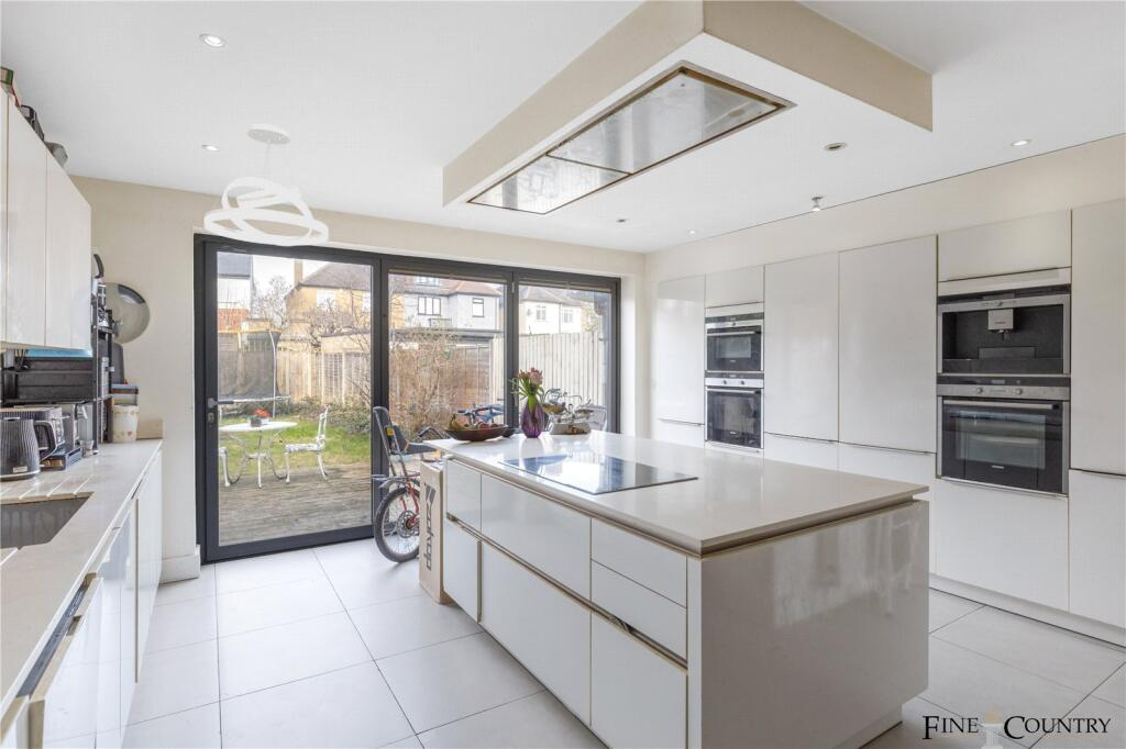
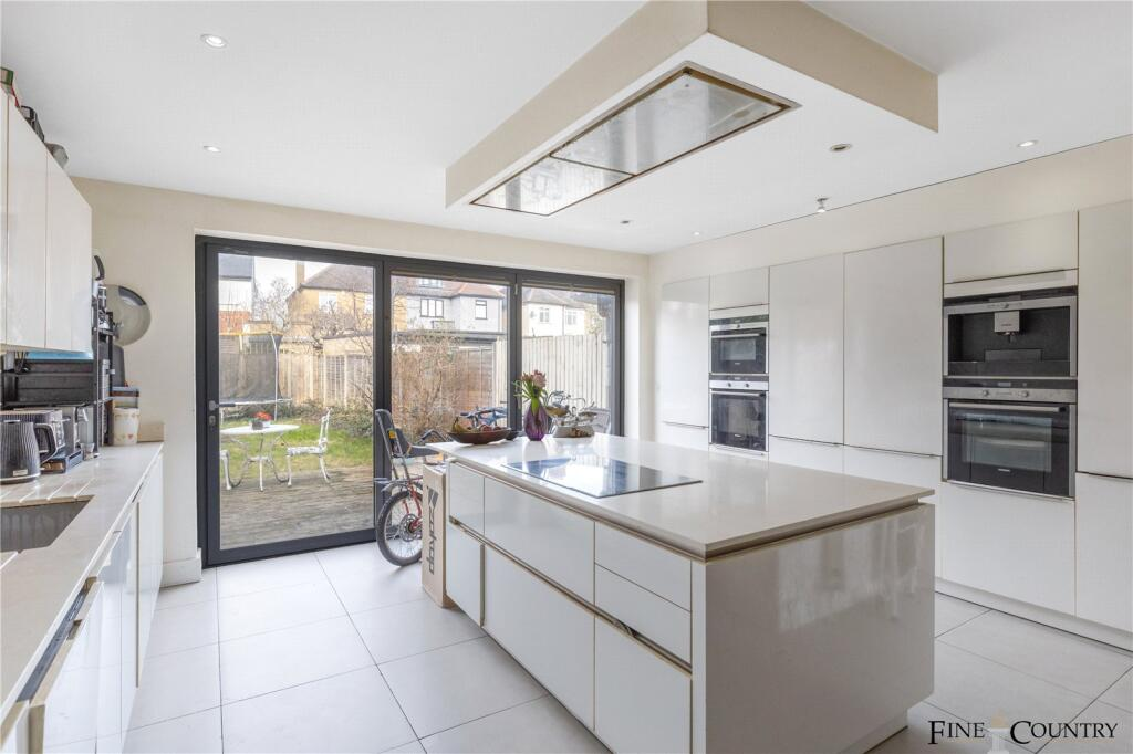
- pendant light (268, 185)
